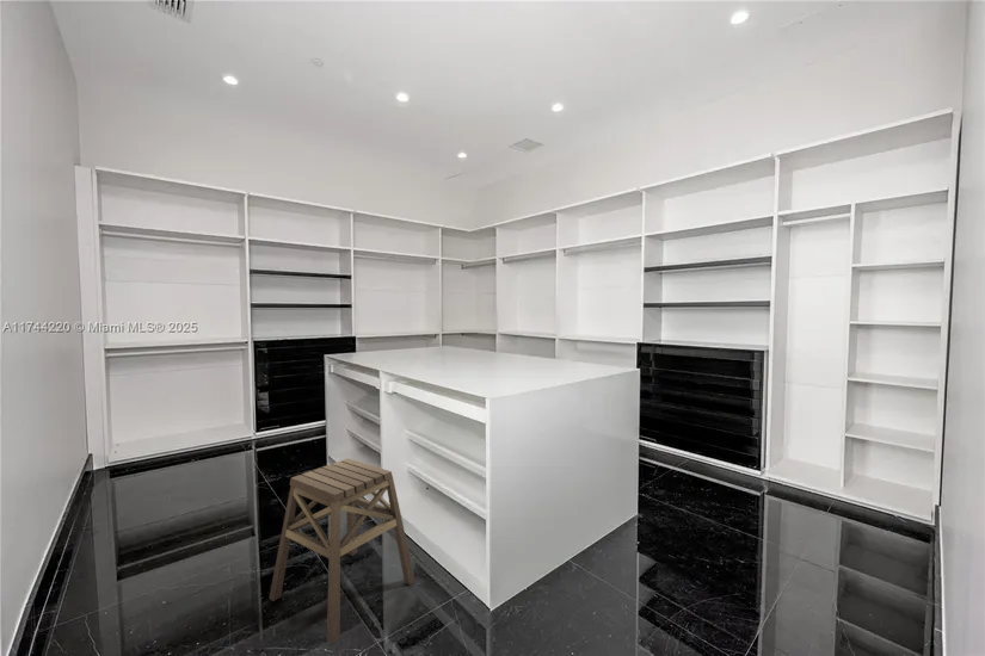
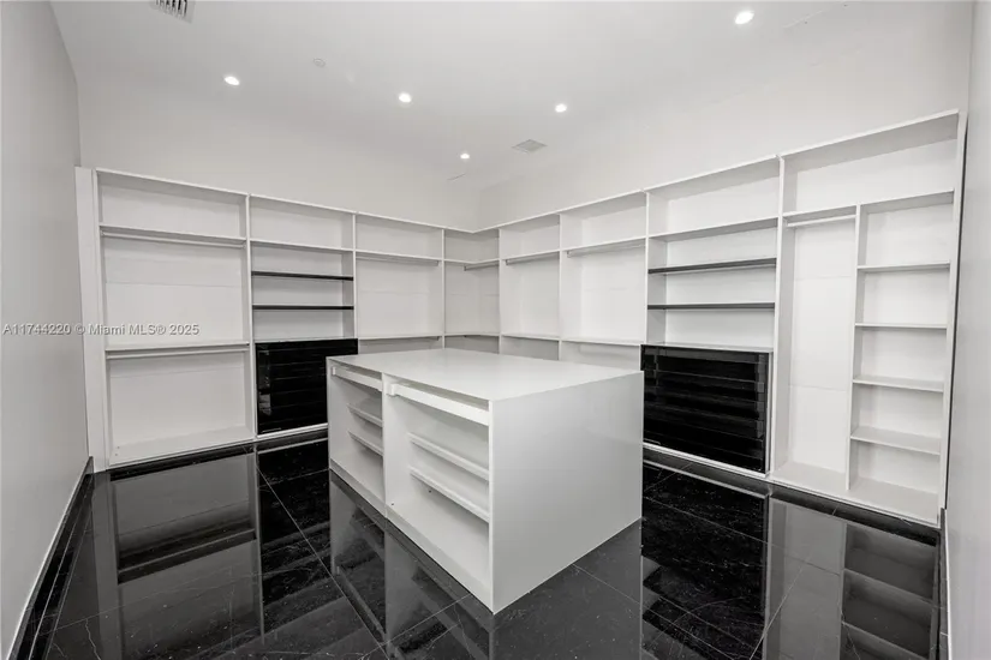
- stool (345, 534)
